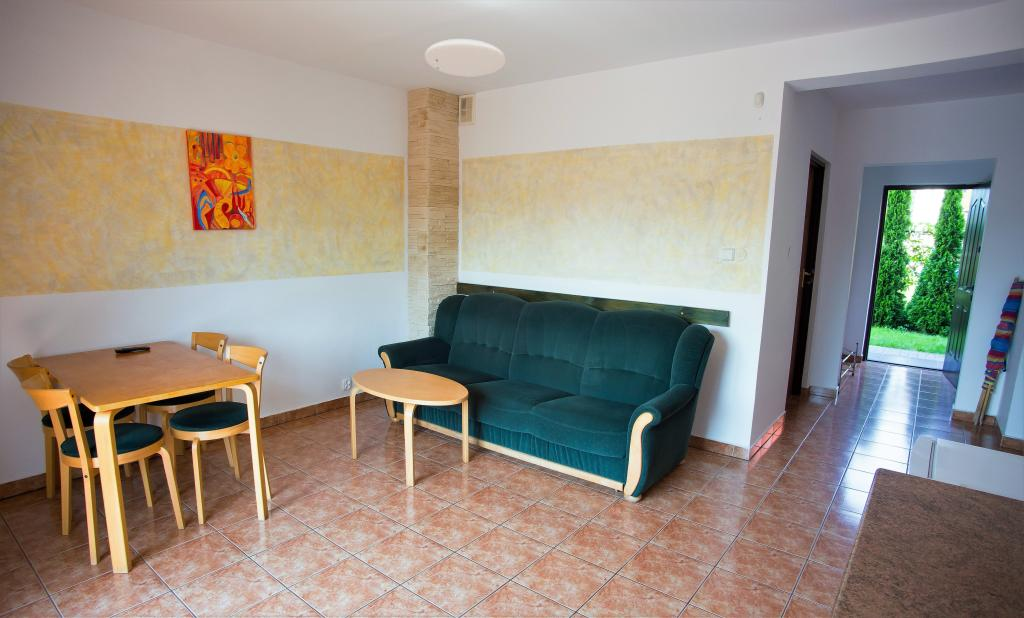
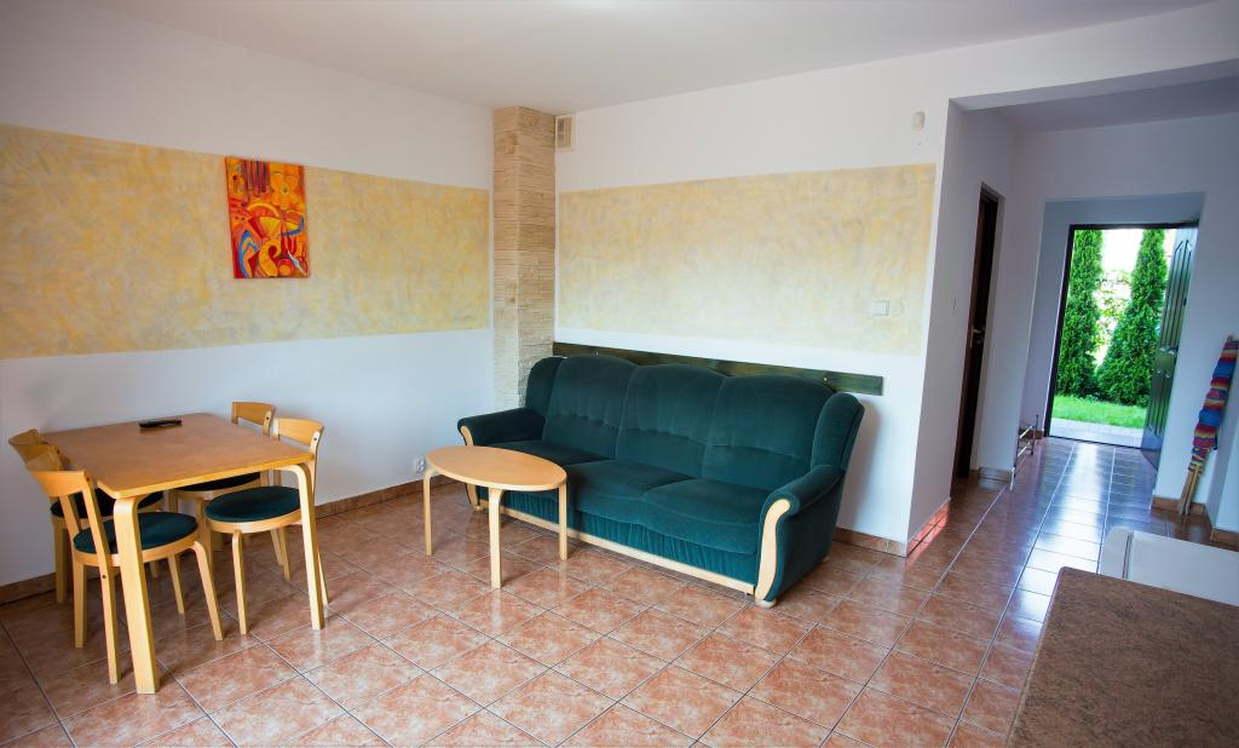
- ceiling light (465, 59)
